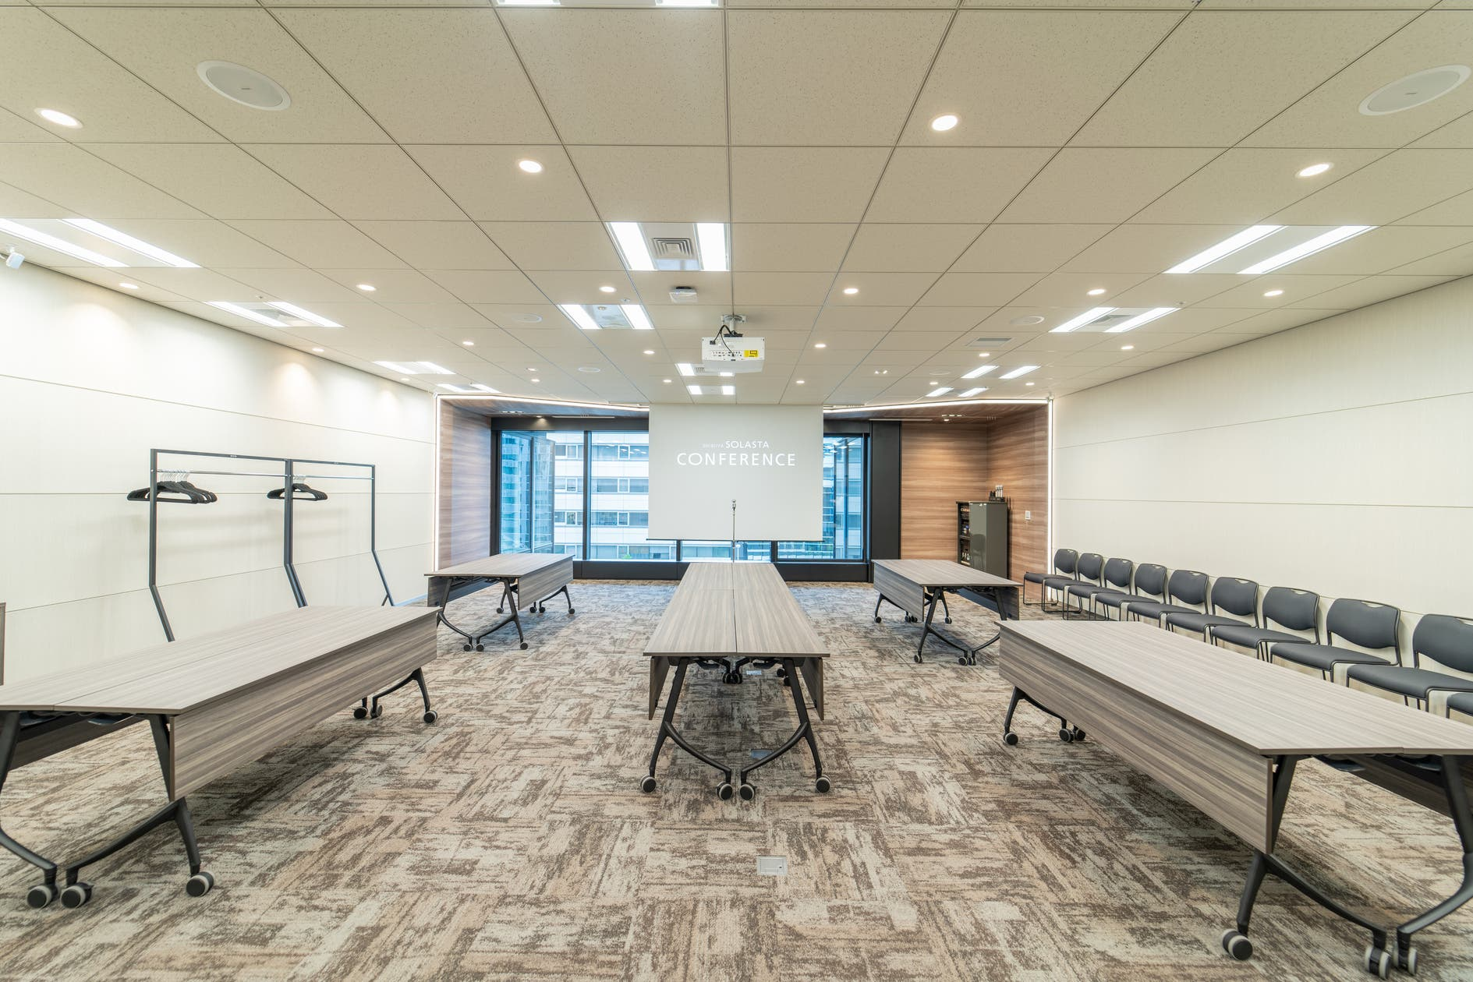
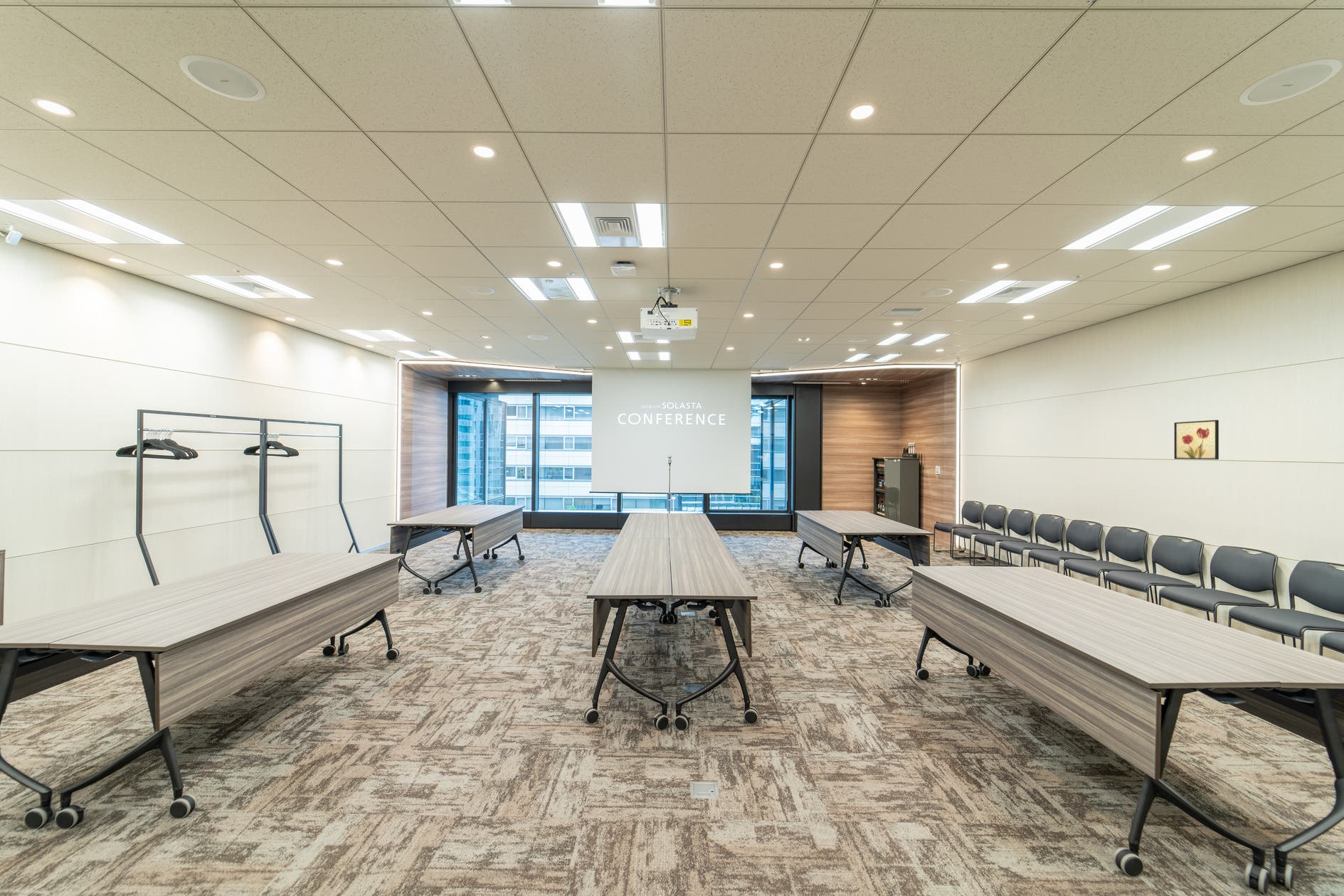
+ wall art (1196, 440)
